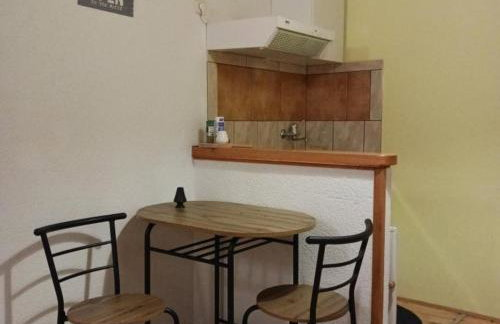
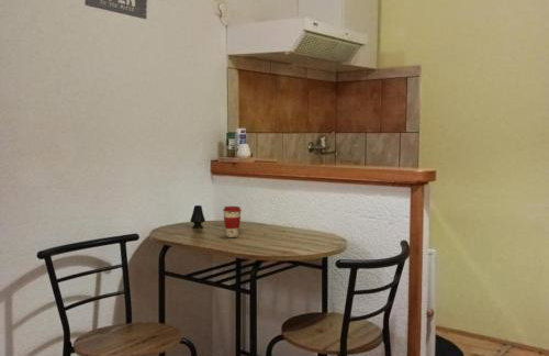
+ coffee cup (232, 221)
